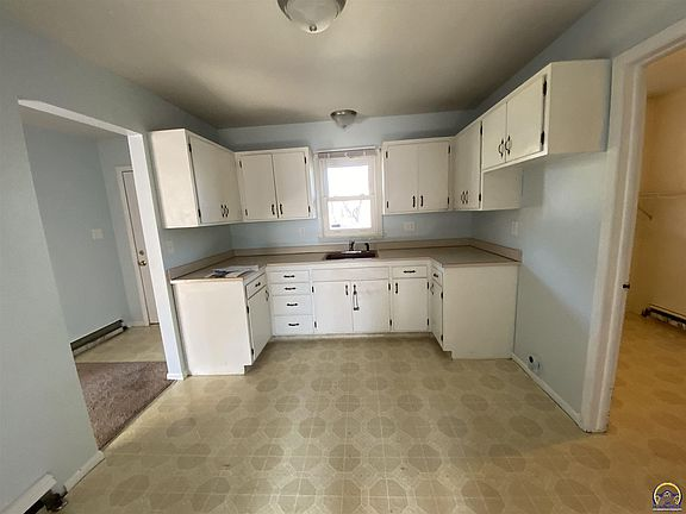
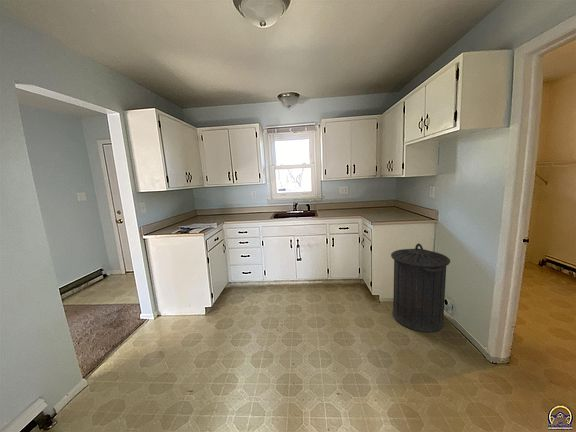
+ trash can (418, 281)
